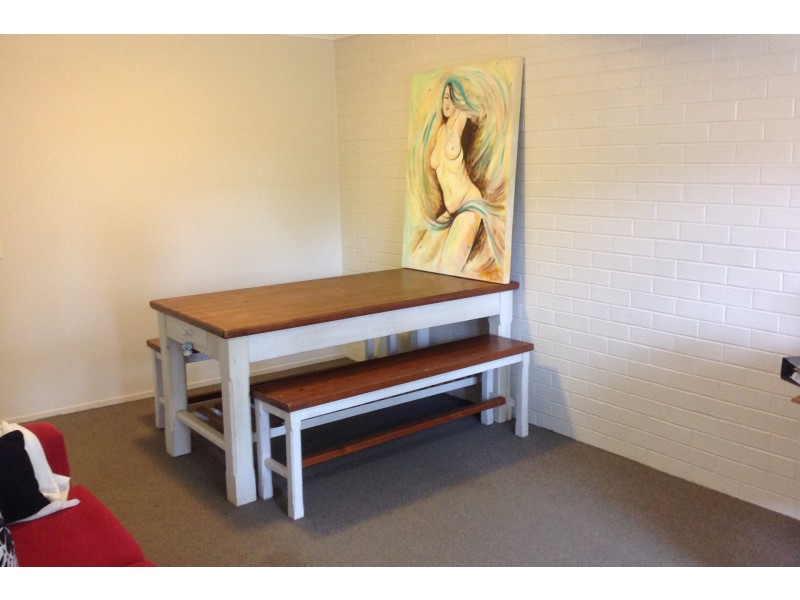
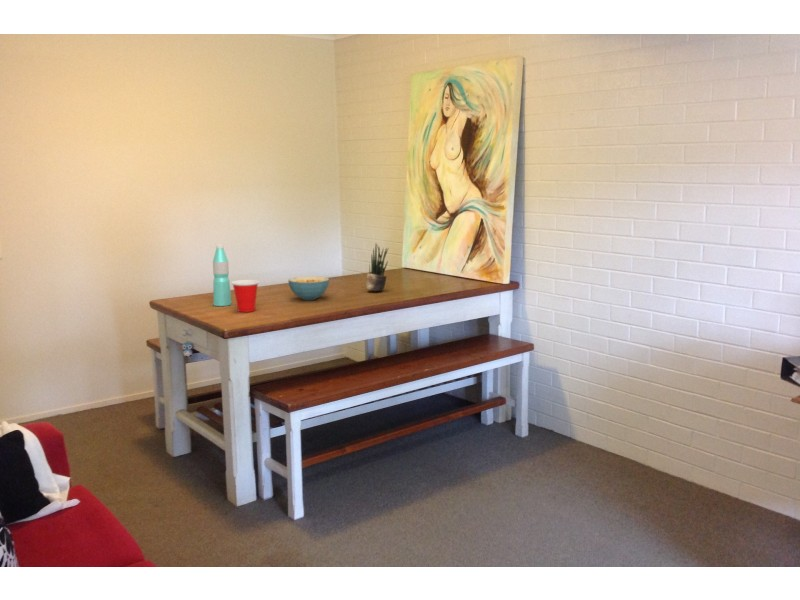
+ cereal bowl (309, 289)
+ water bottle (221, 275)
+ potted plant (378, 266)
+ cup (245, 296)
